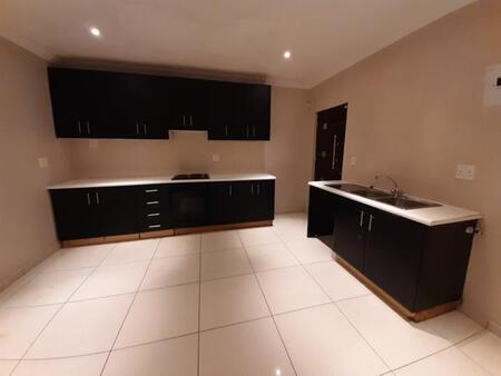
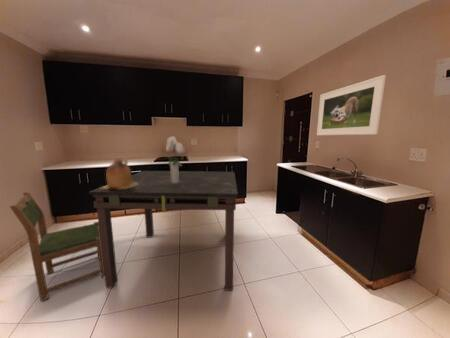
+ dining table (181, 209)
+ ceramic jug (119, 172)
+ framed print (344, 111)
+ dining chair (66, 236)
+ bouquet (175, 159)
